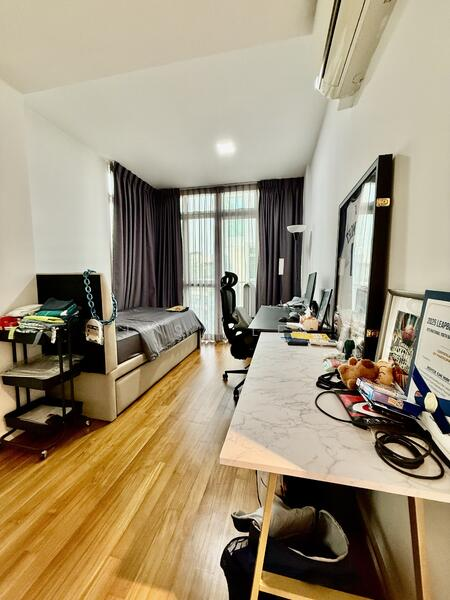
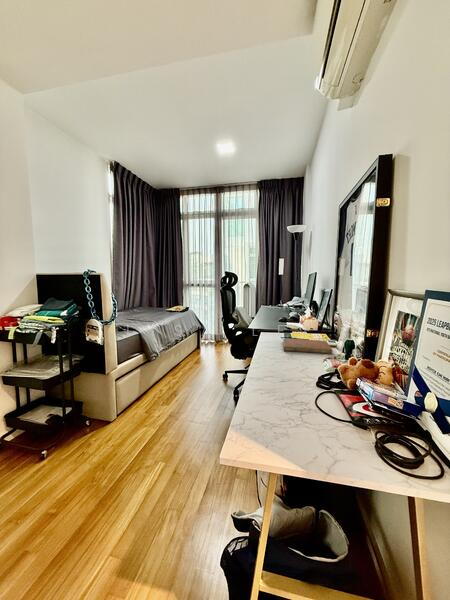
+ notebook (305, 345)
